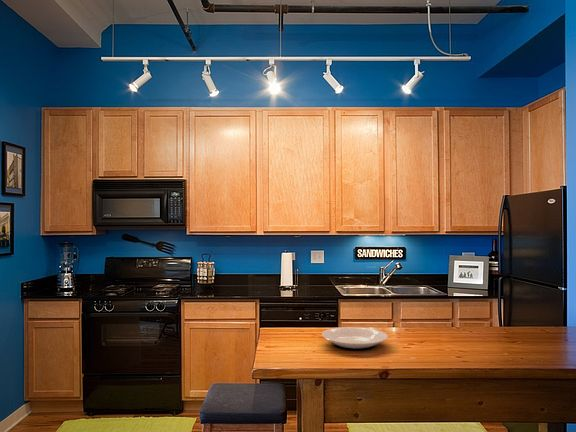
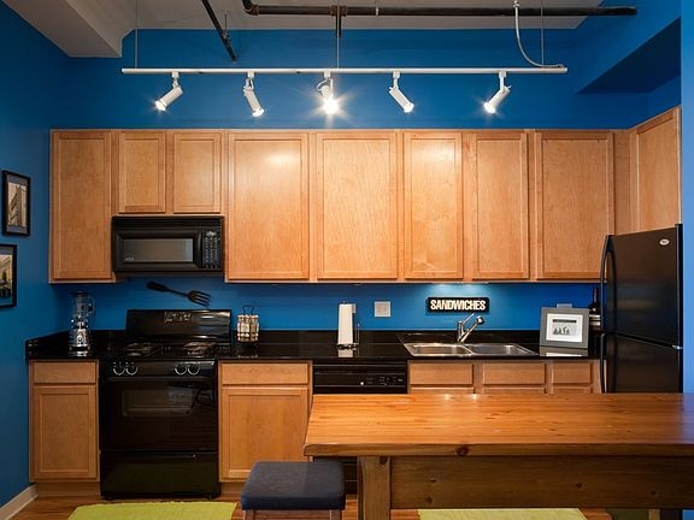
- plate (354, 339)
